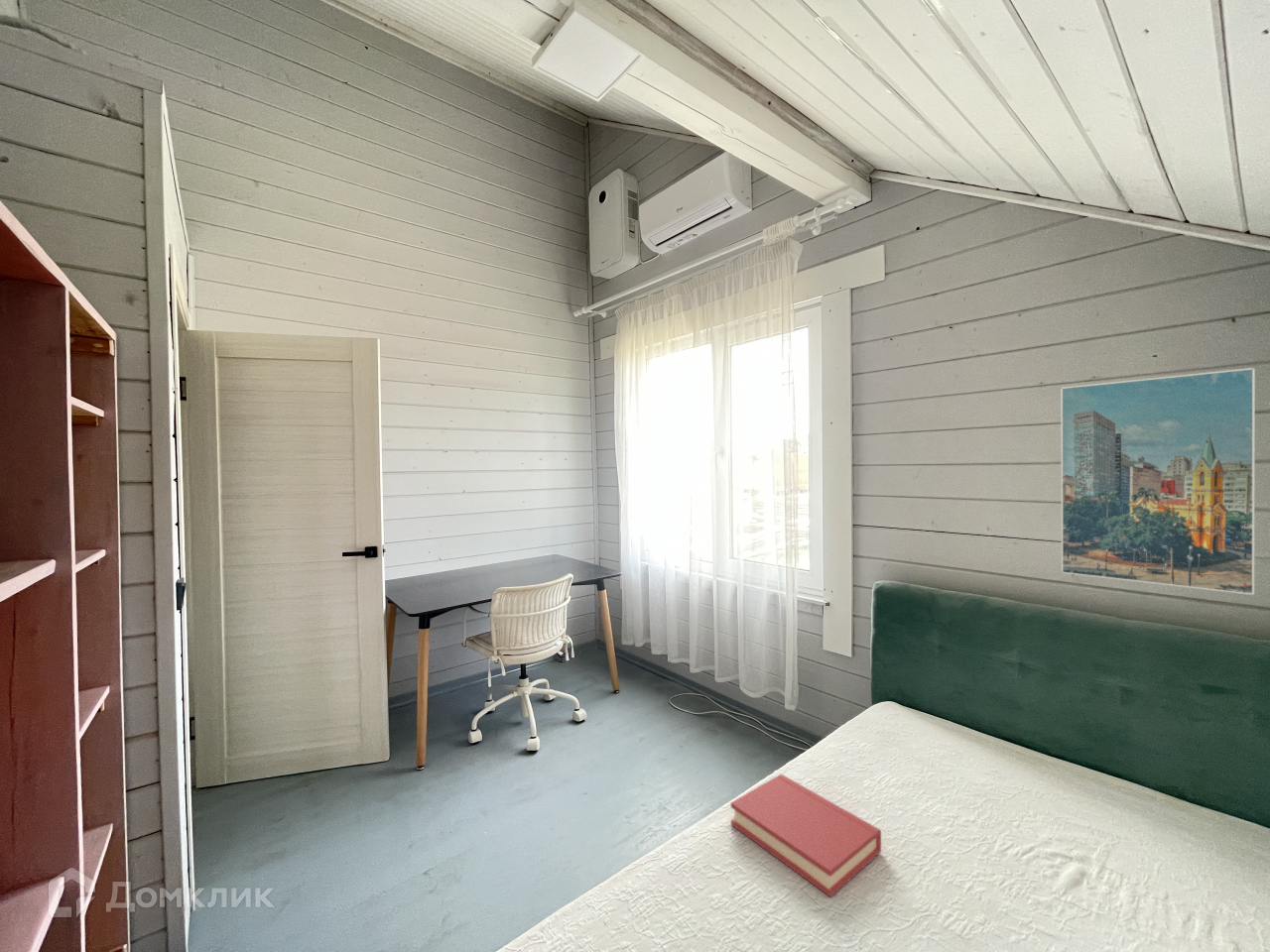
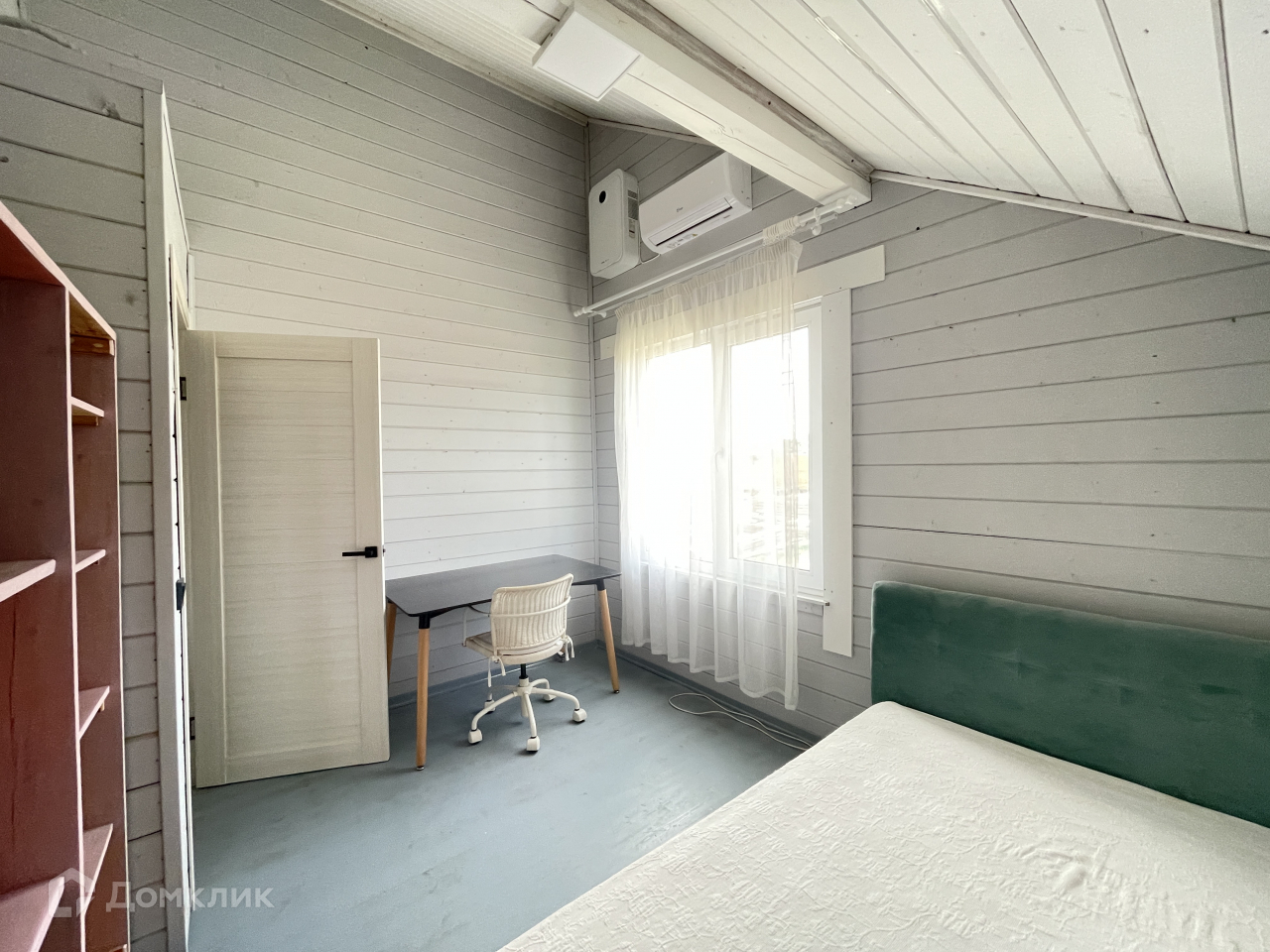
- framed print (1148, 480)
- hardback book (803, 826)
